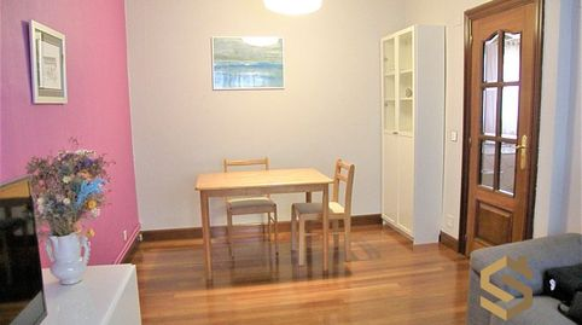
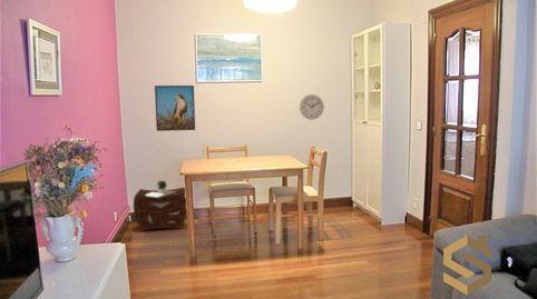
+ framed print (175, 108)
+ nightstand (162, 202)
+ wall clock (312, 107)
